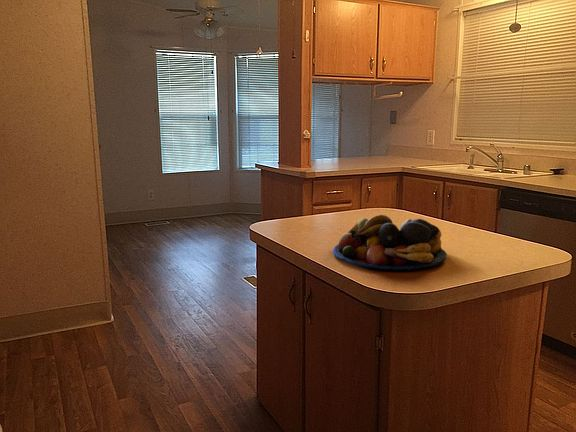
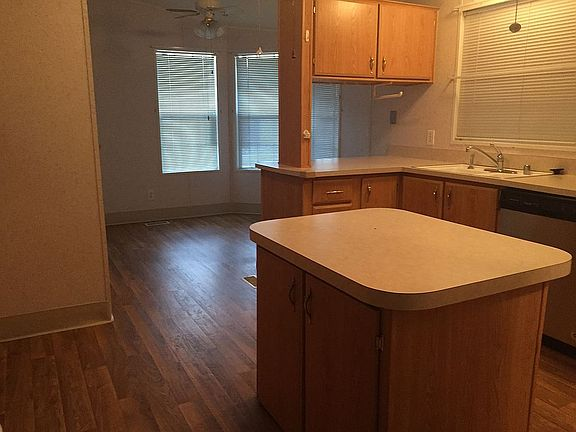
- fruit bowl (388, 234)
